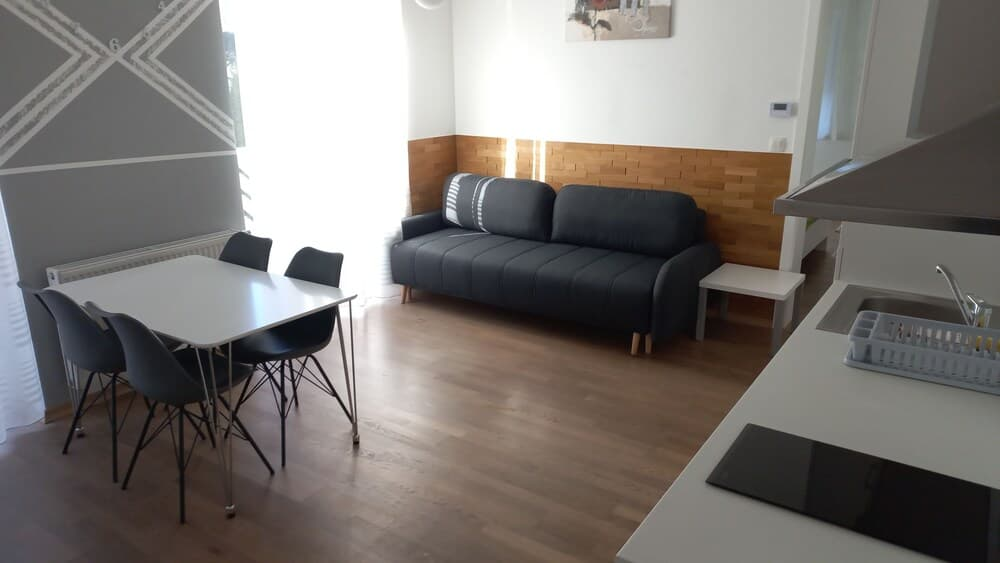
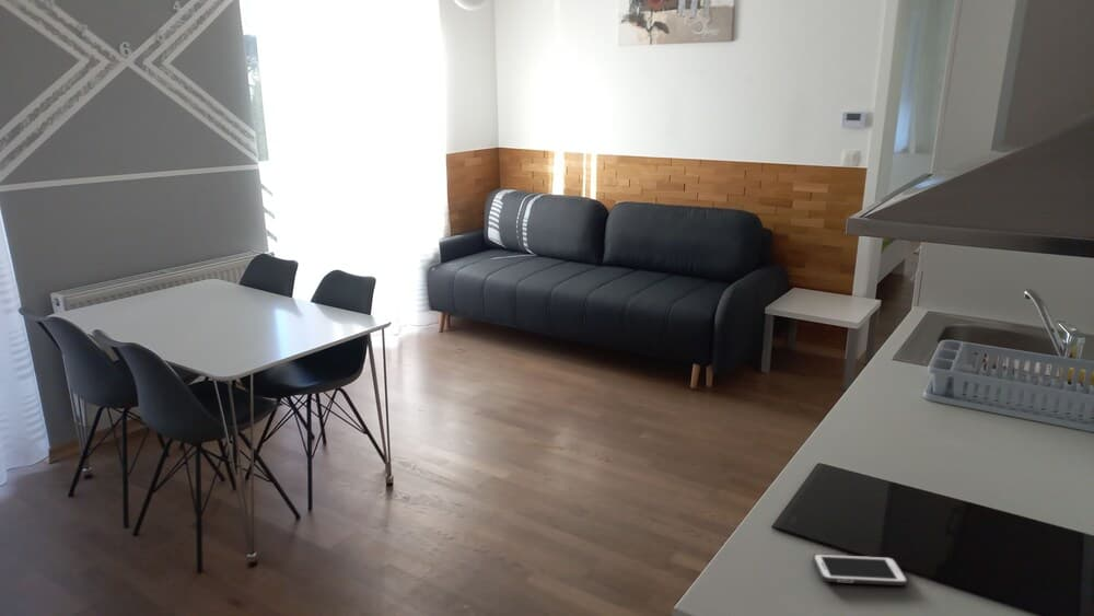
+ cell phone (859, 569)
